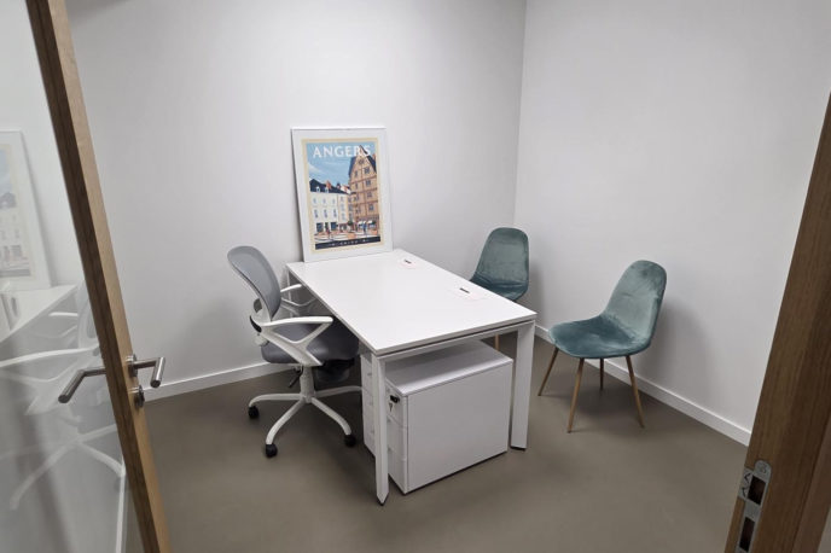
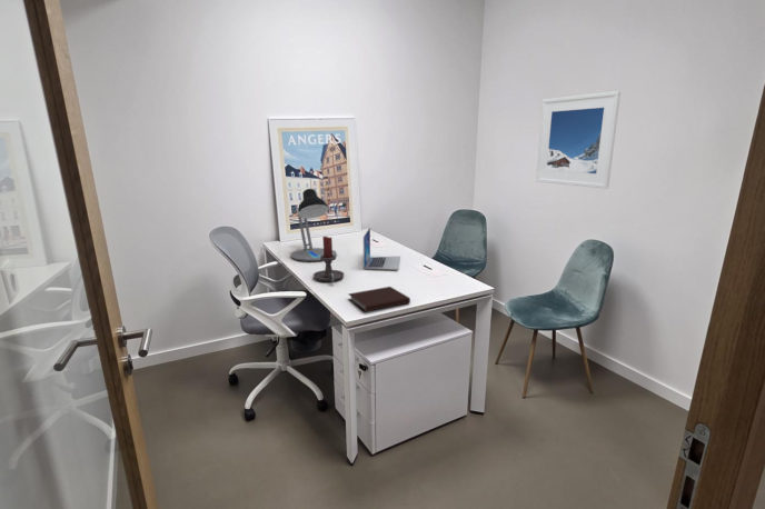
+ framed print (573, 141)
+ candle holder (328, 258)
+ laptop (383, 257)
+ desk lamp (307, 221)
+ notebook (378, 298)
